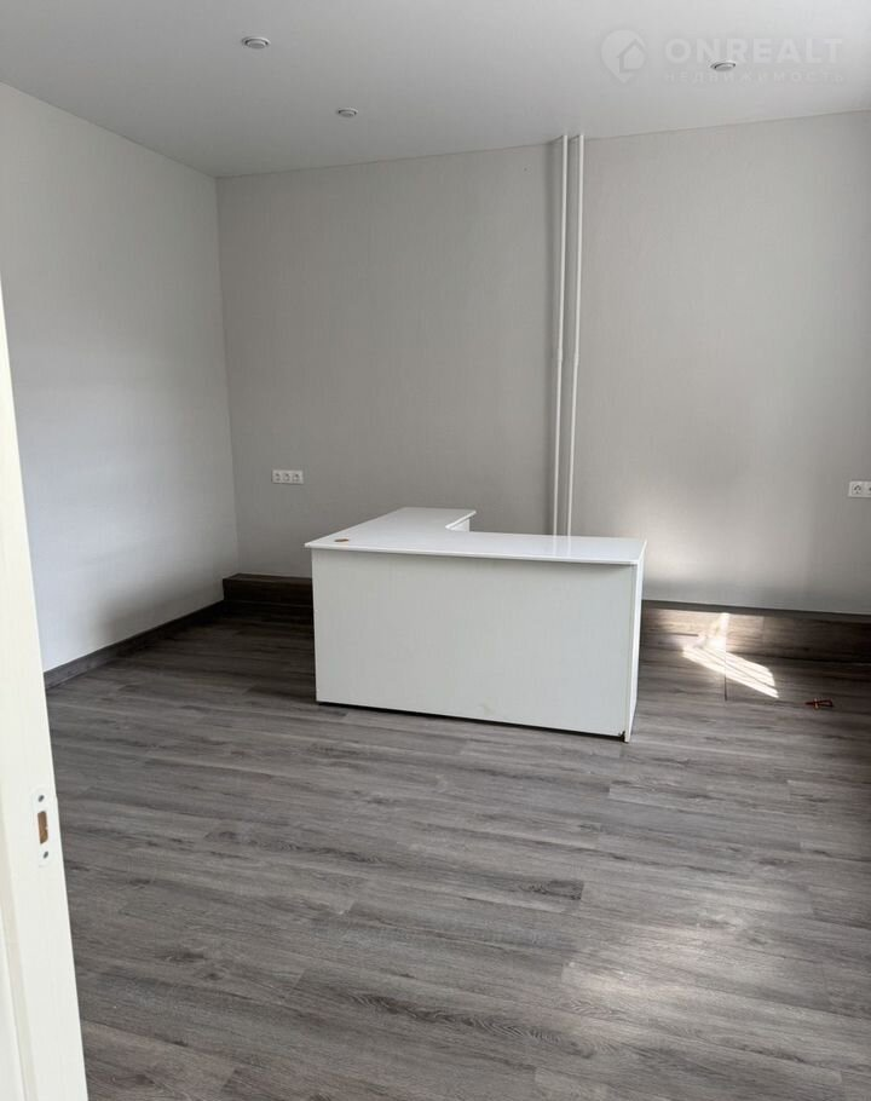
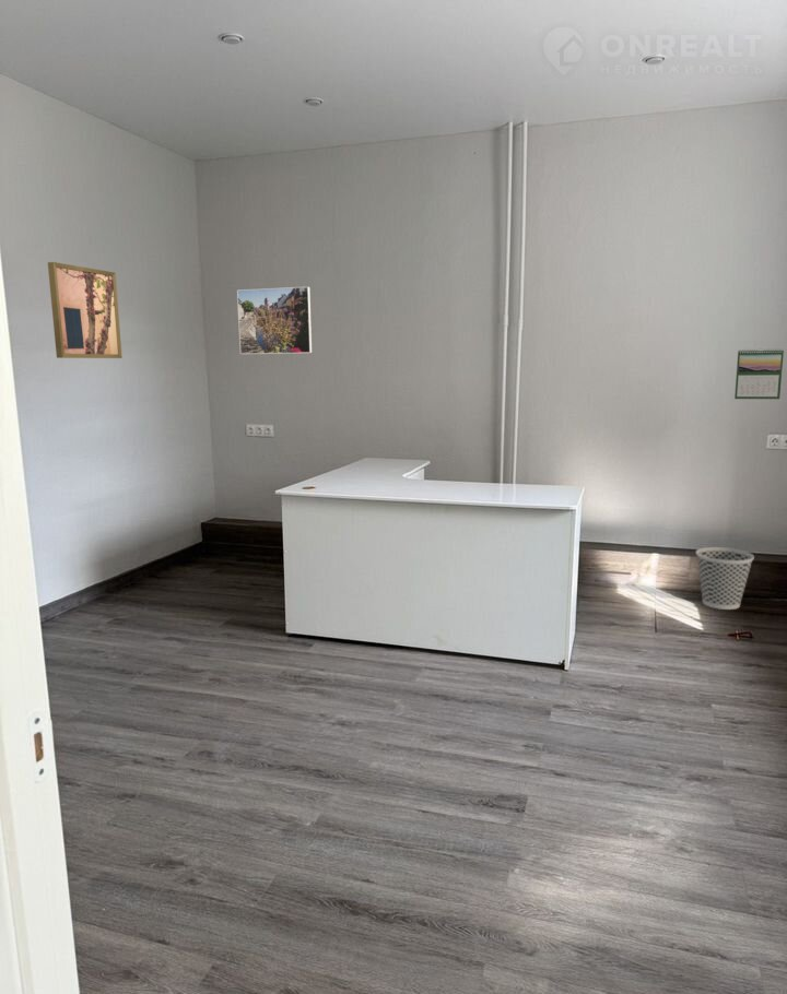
+ calendar (759, 374)
+ wastebasket (723, 579)
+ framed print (273, 321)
+ wall art (86, 312)
